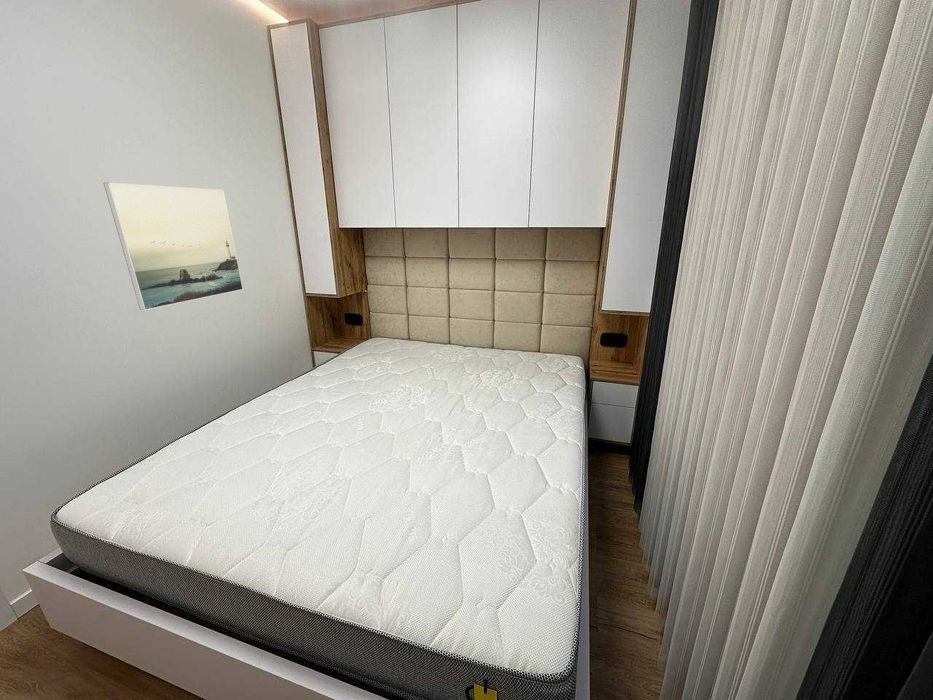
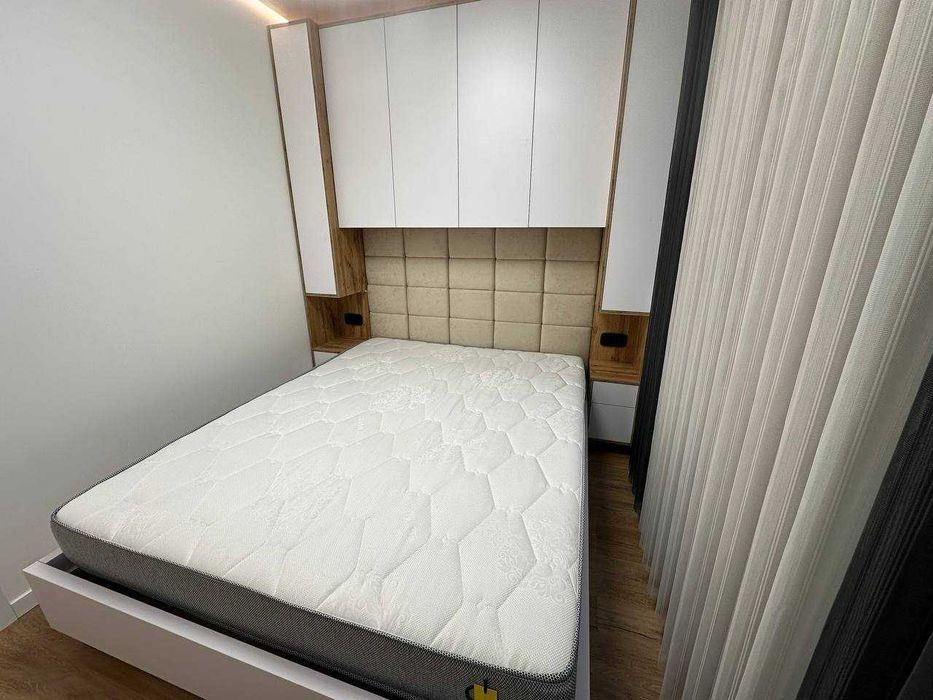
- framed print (185, 245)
